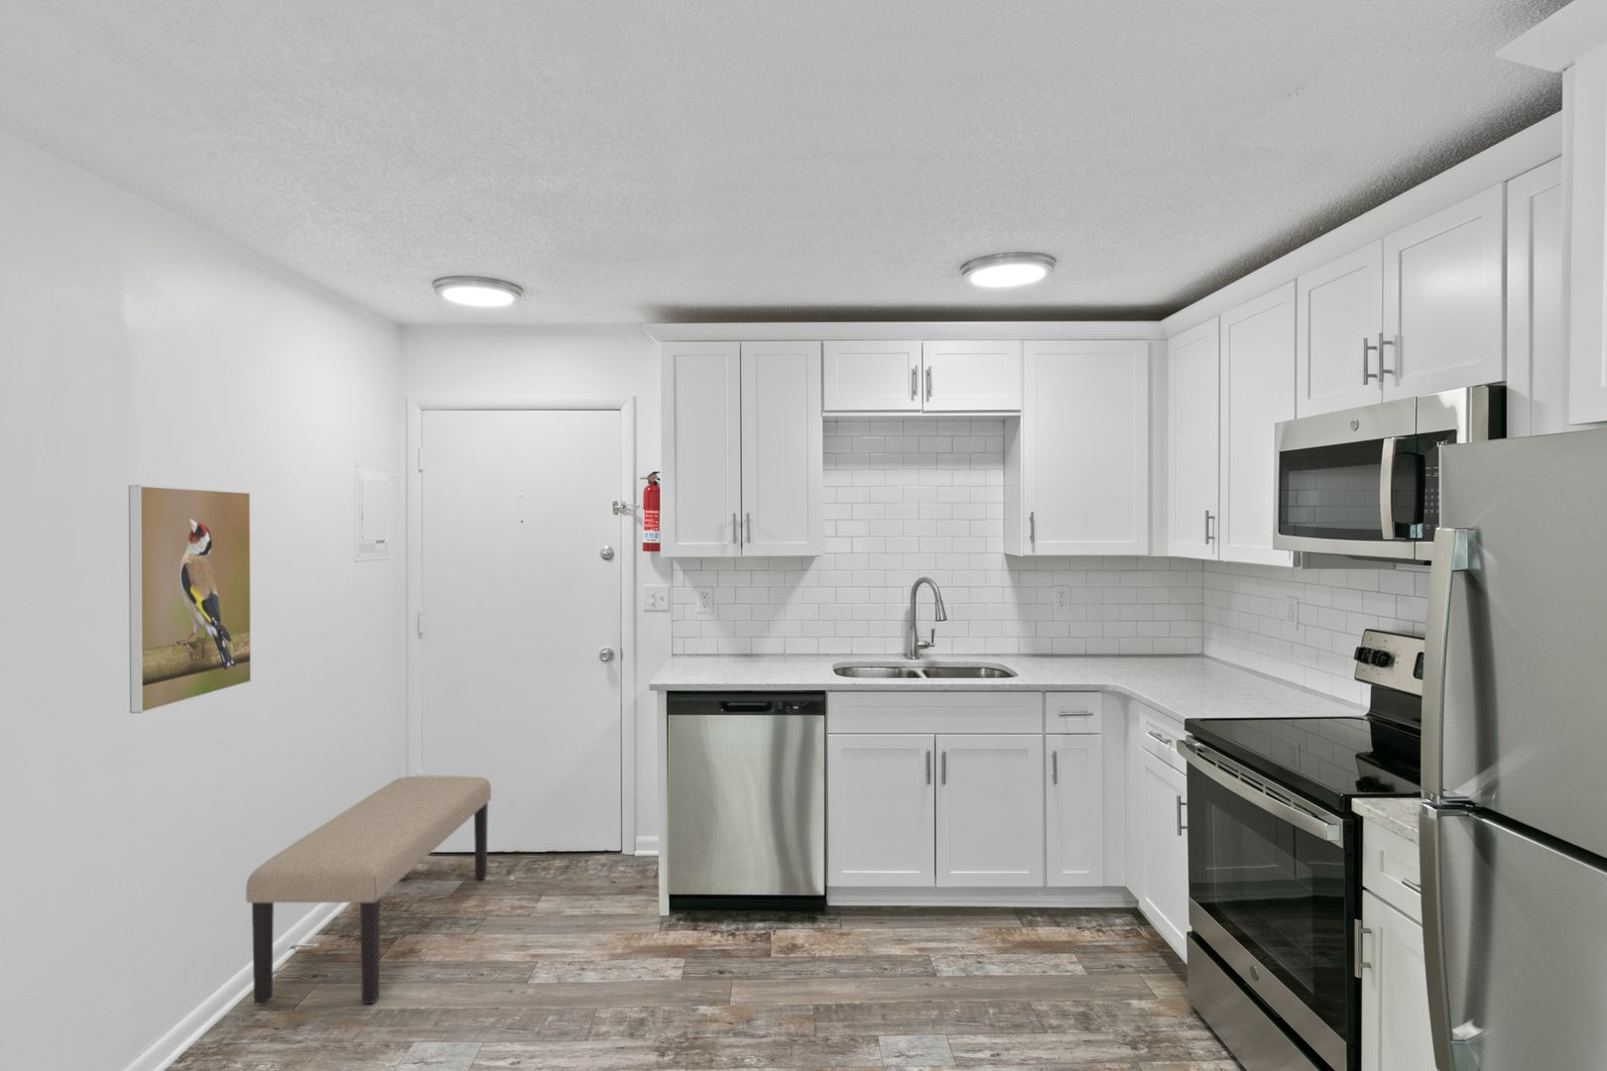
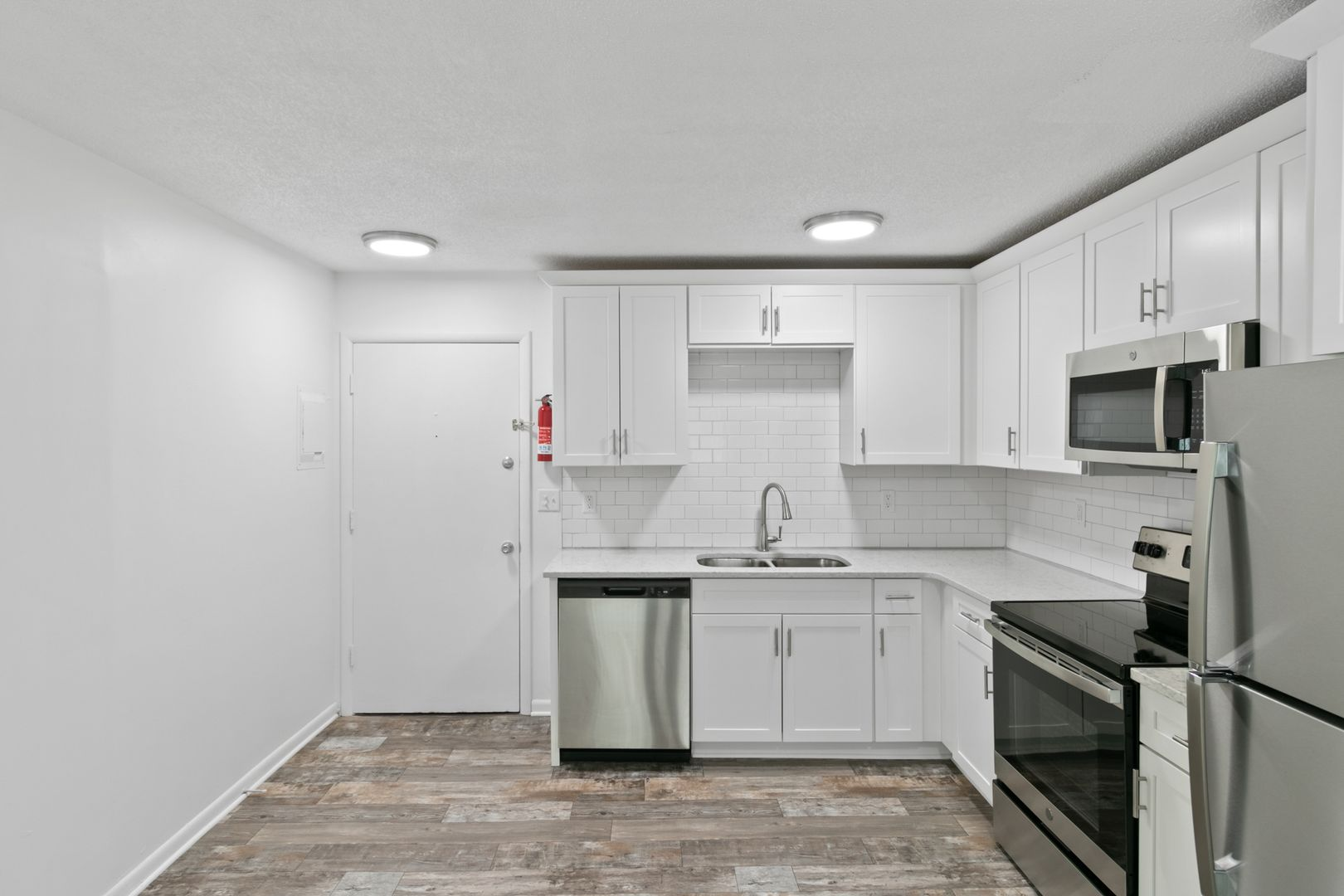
- bench (387, 870)
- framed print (195, 592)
